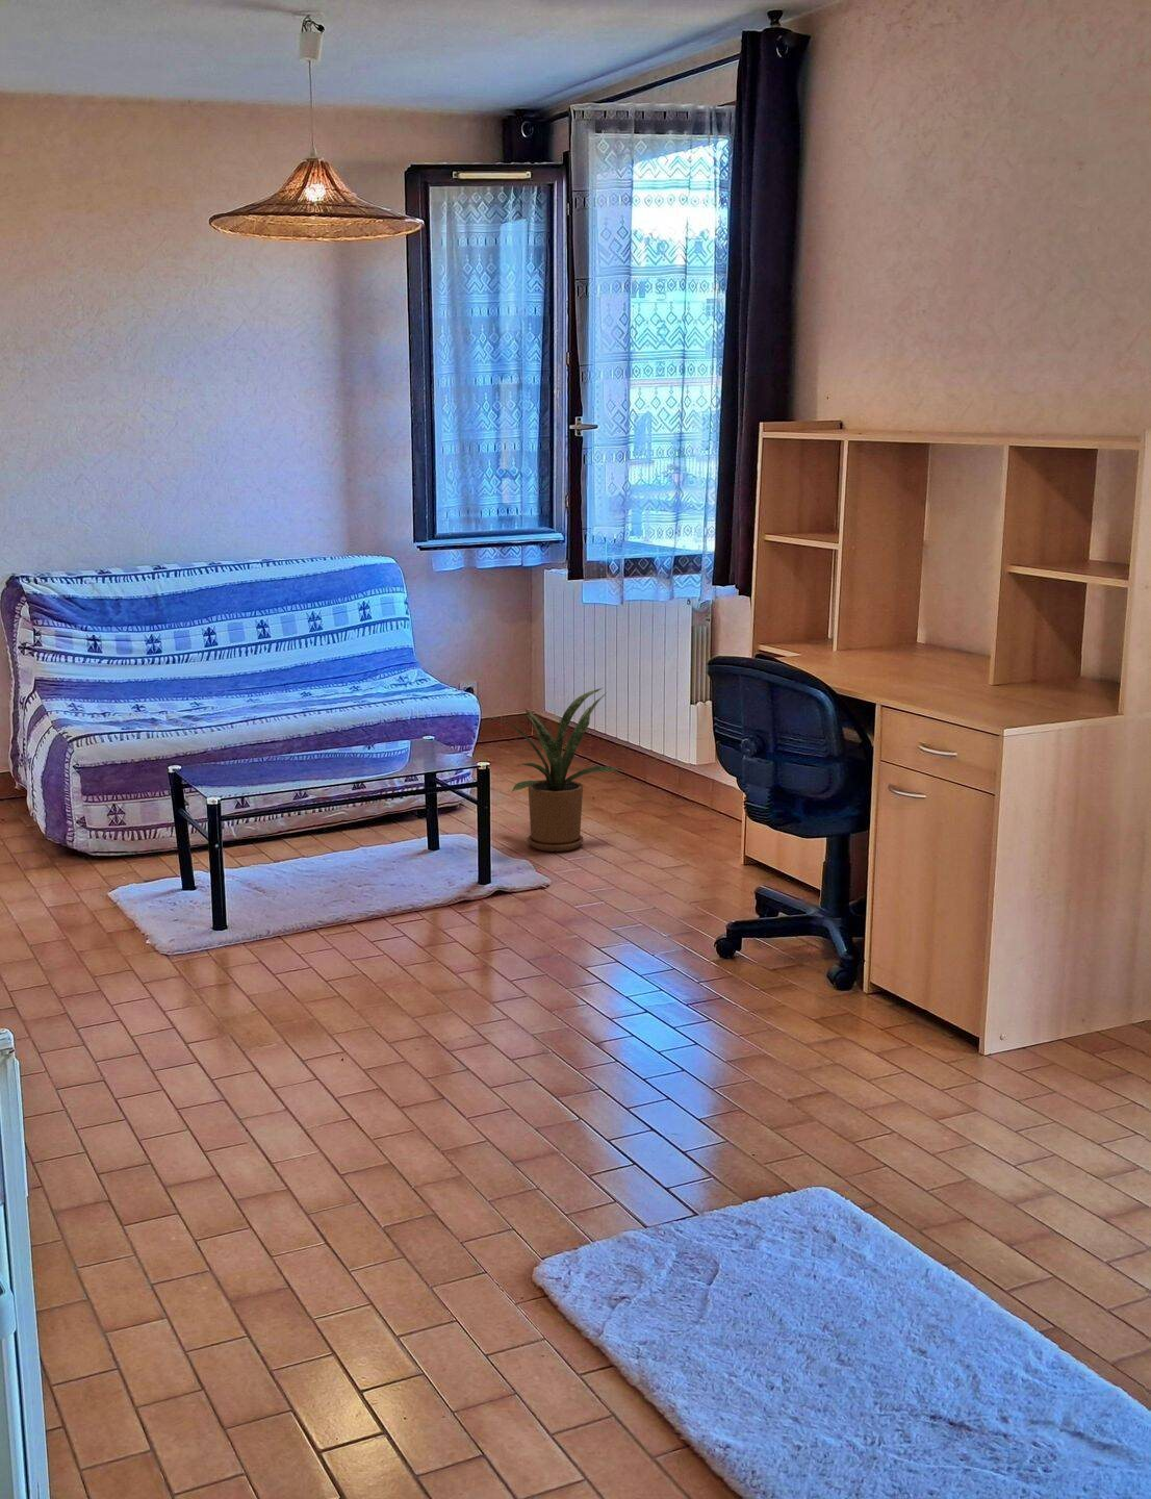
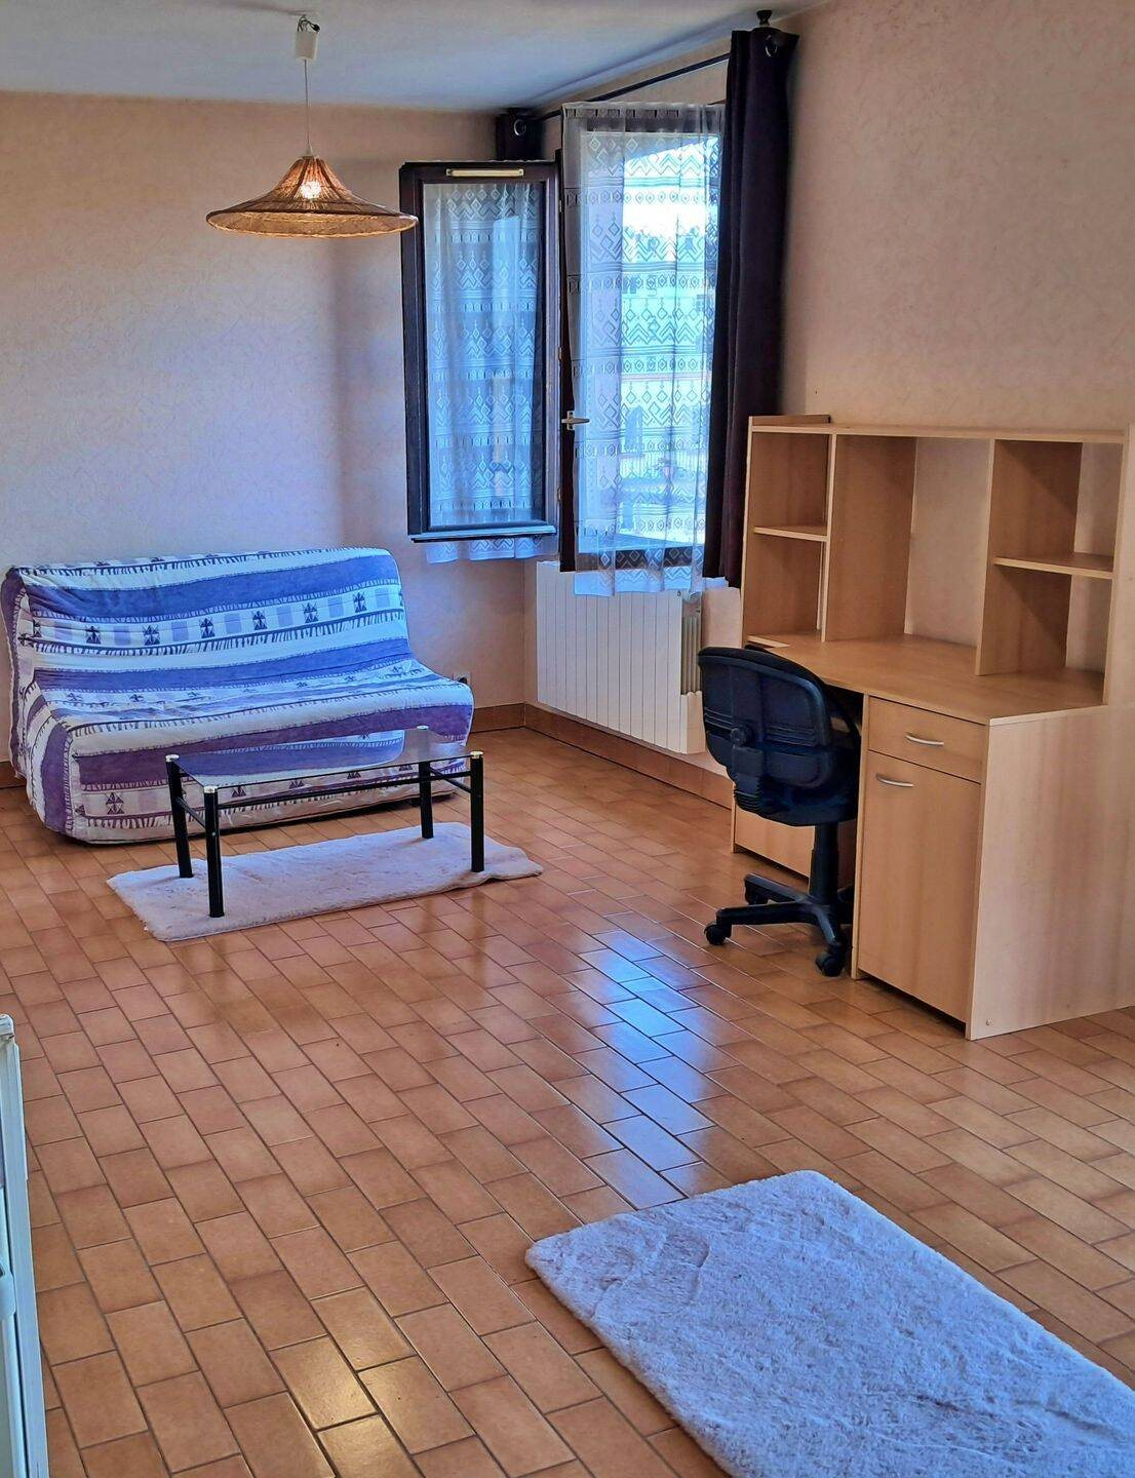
- house plant (551, 766)
